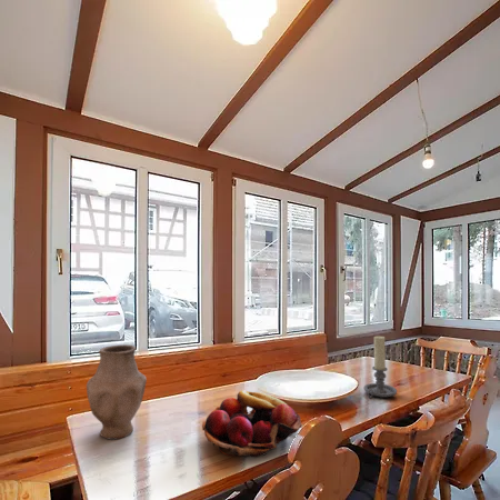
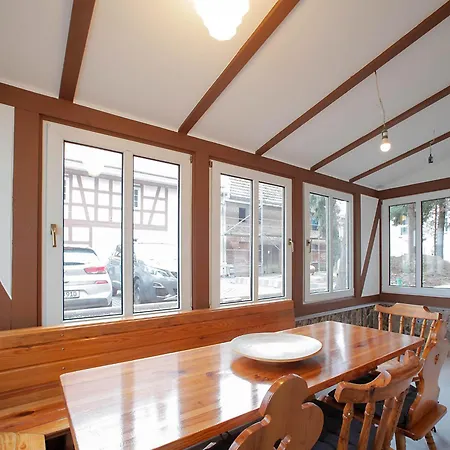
- fruit basket (251, 418)
- vase (116, 390)
- candle holder (378, 364)
